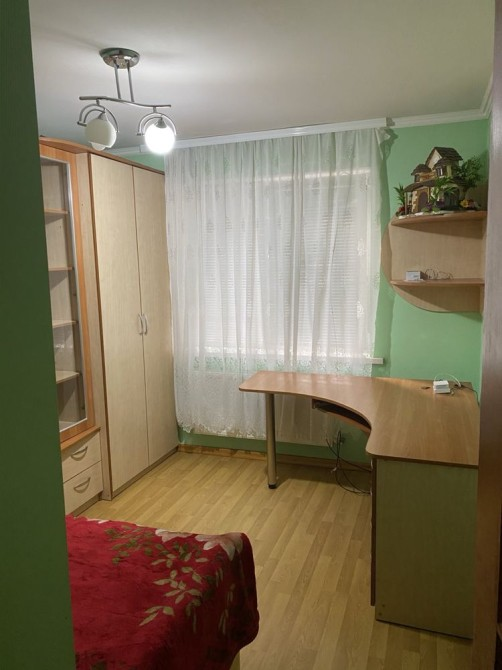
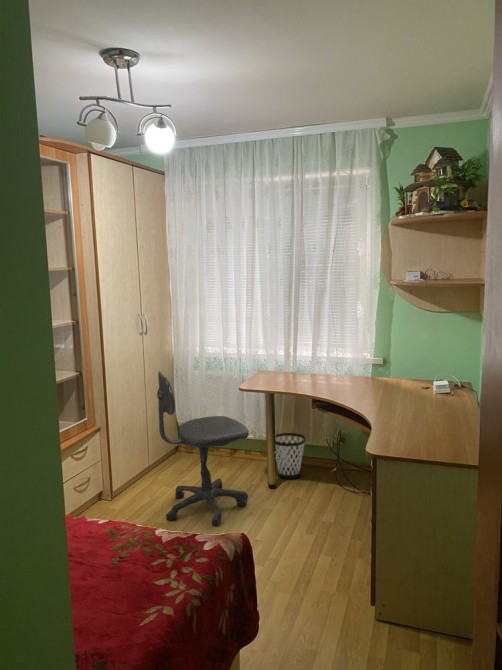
+ office chair (203, 440)
+ wastebasket (288, 456)
